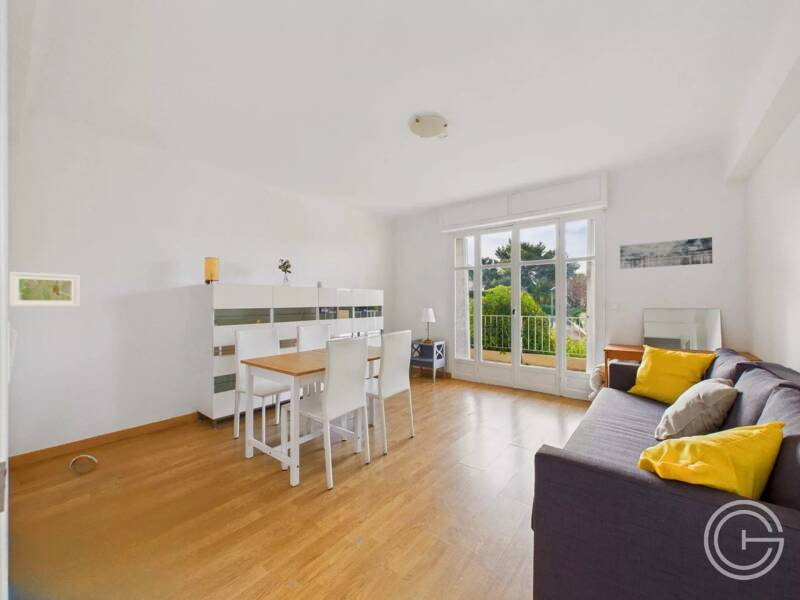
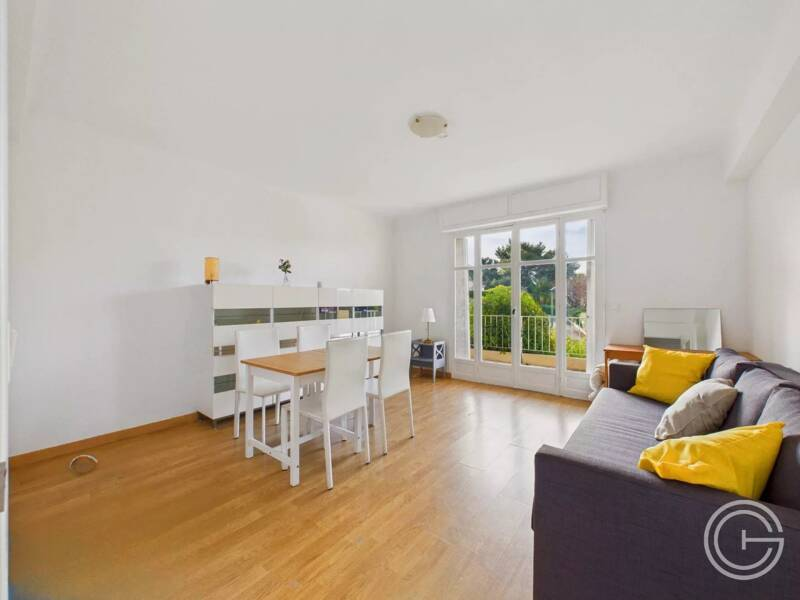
- wall art (663, 254)
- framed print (46, 290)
